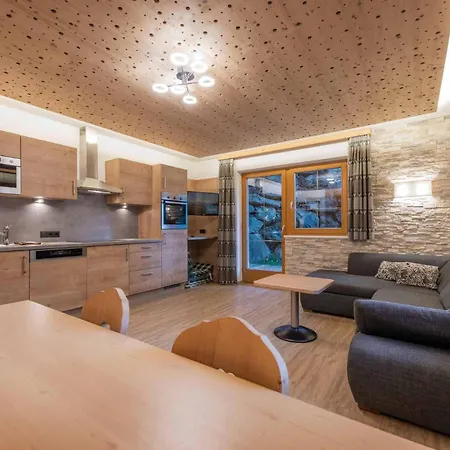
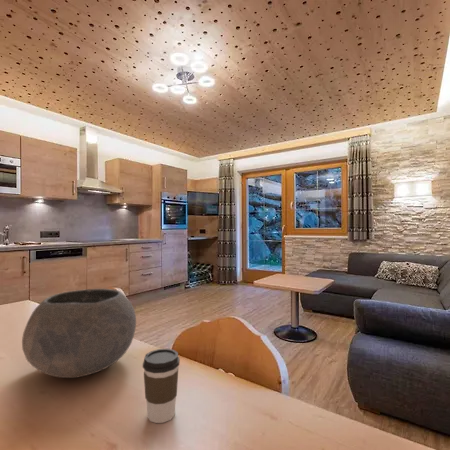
+ bowl (83, 331)
+ coffee cup (161, 384)
